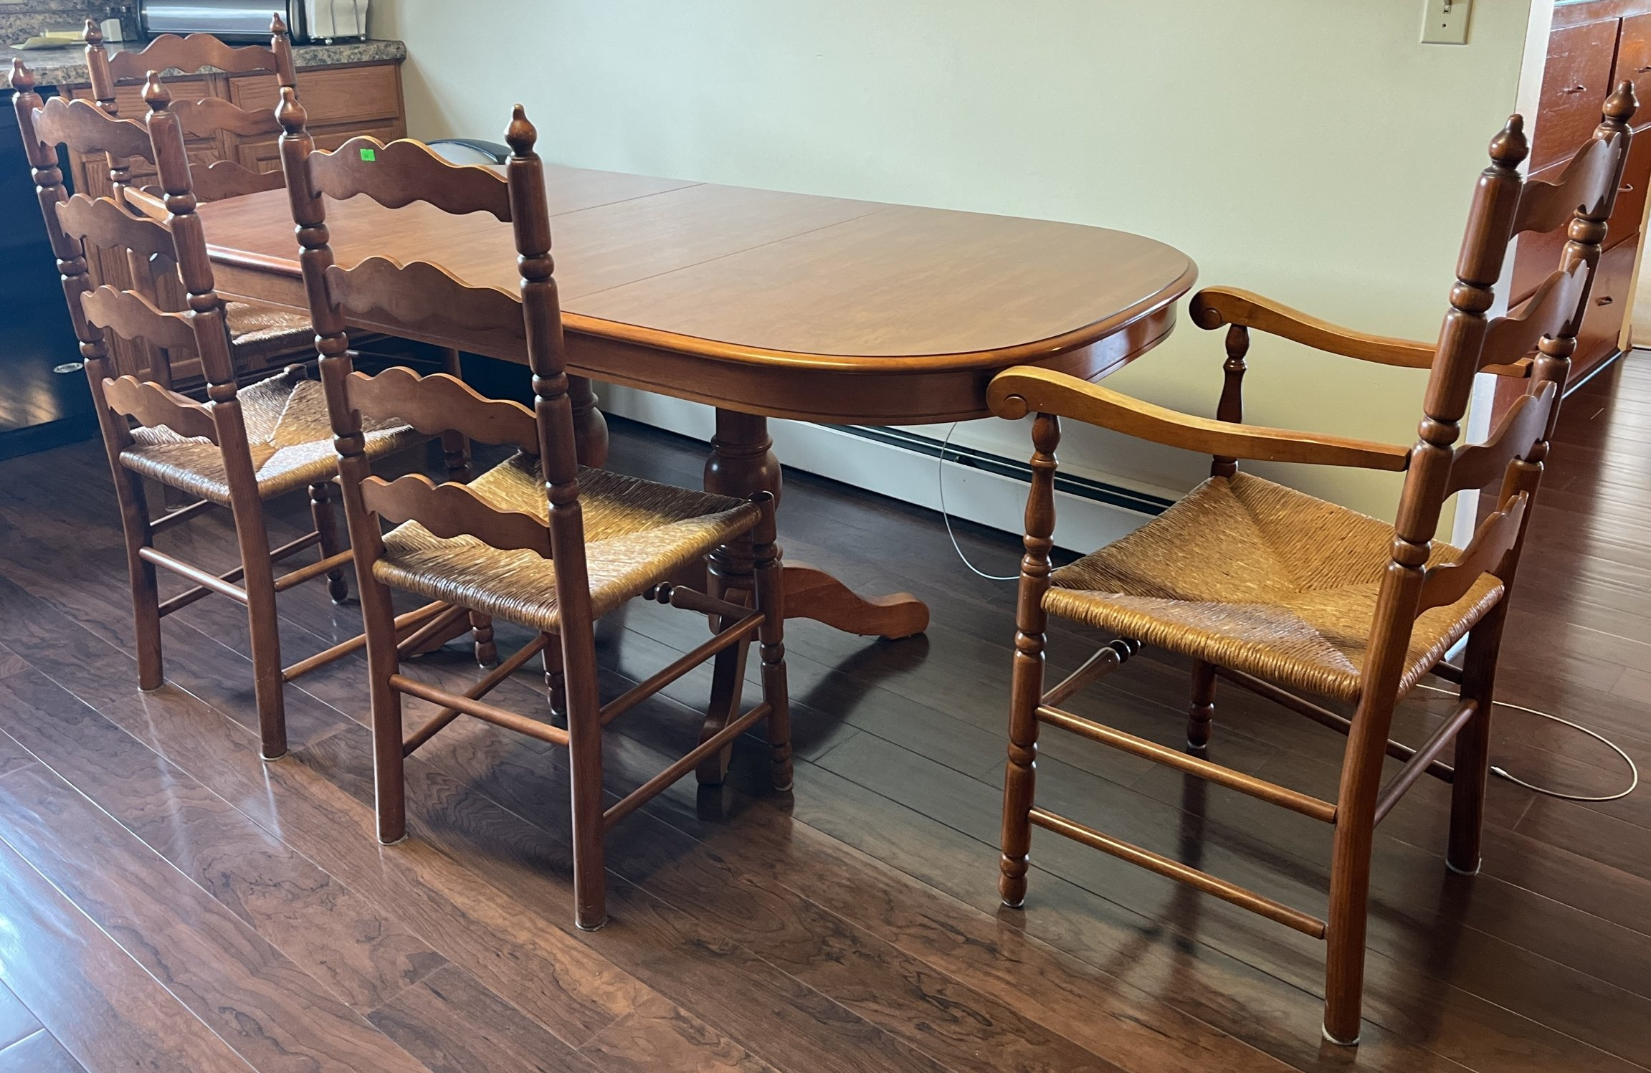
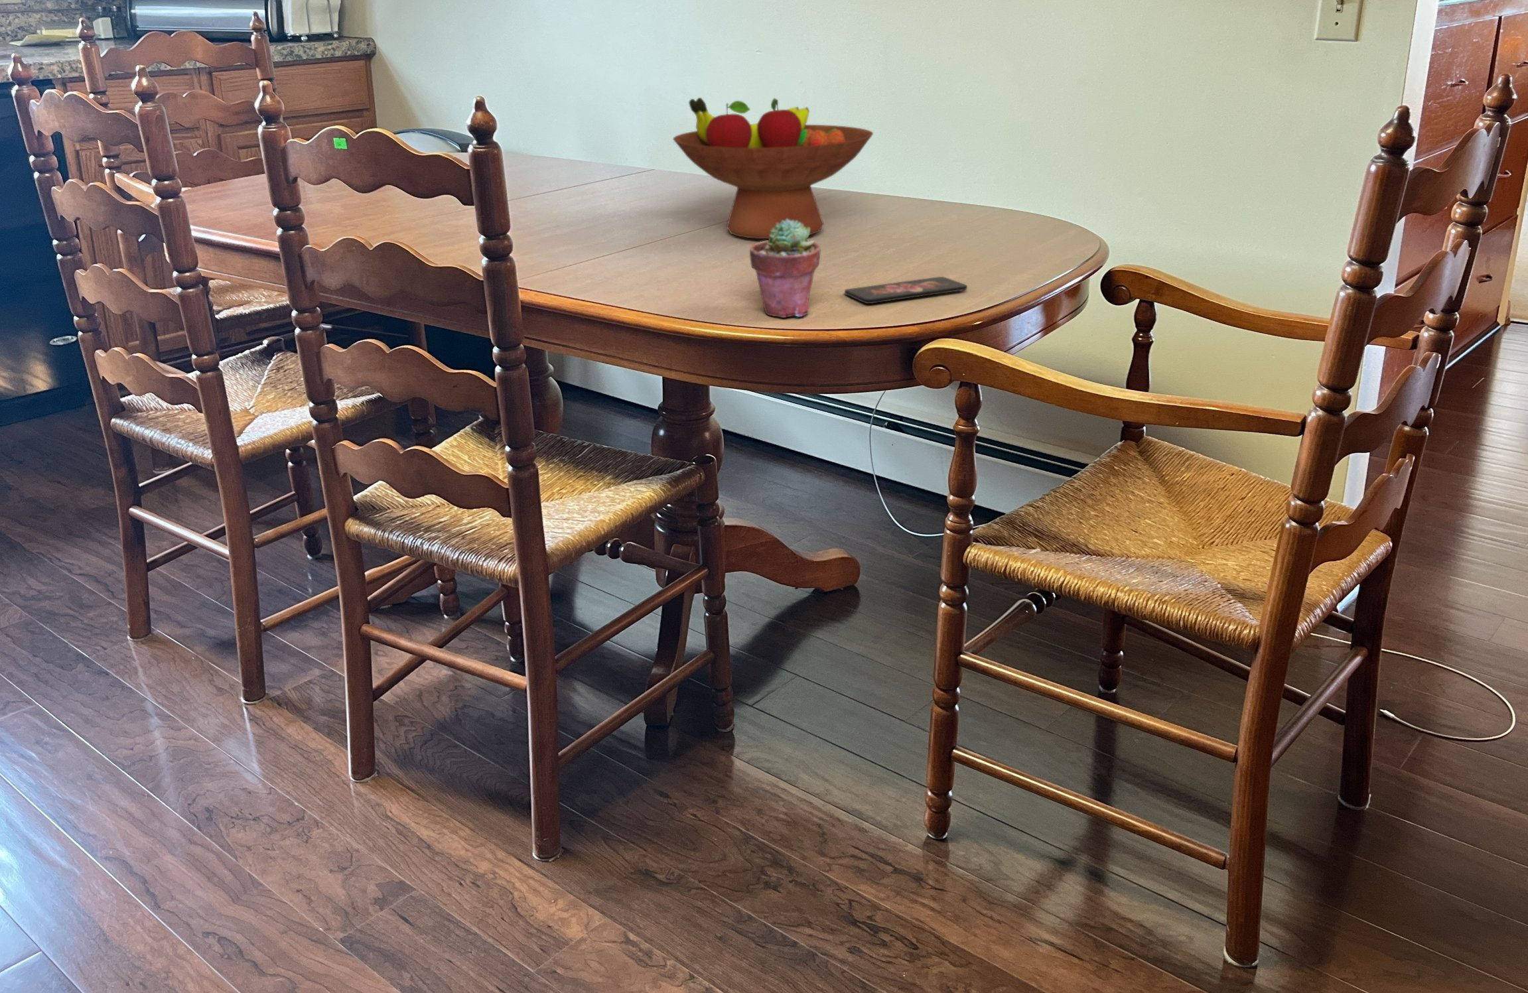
+ potted succulent (785, 266)
+ smartphone (905, 289)
+ fruit bowl (774, 165)
